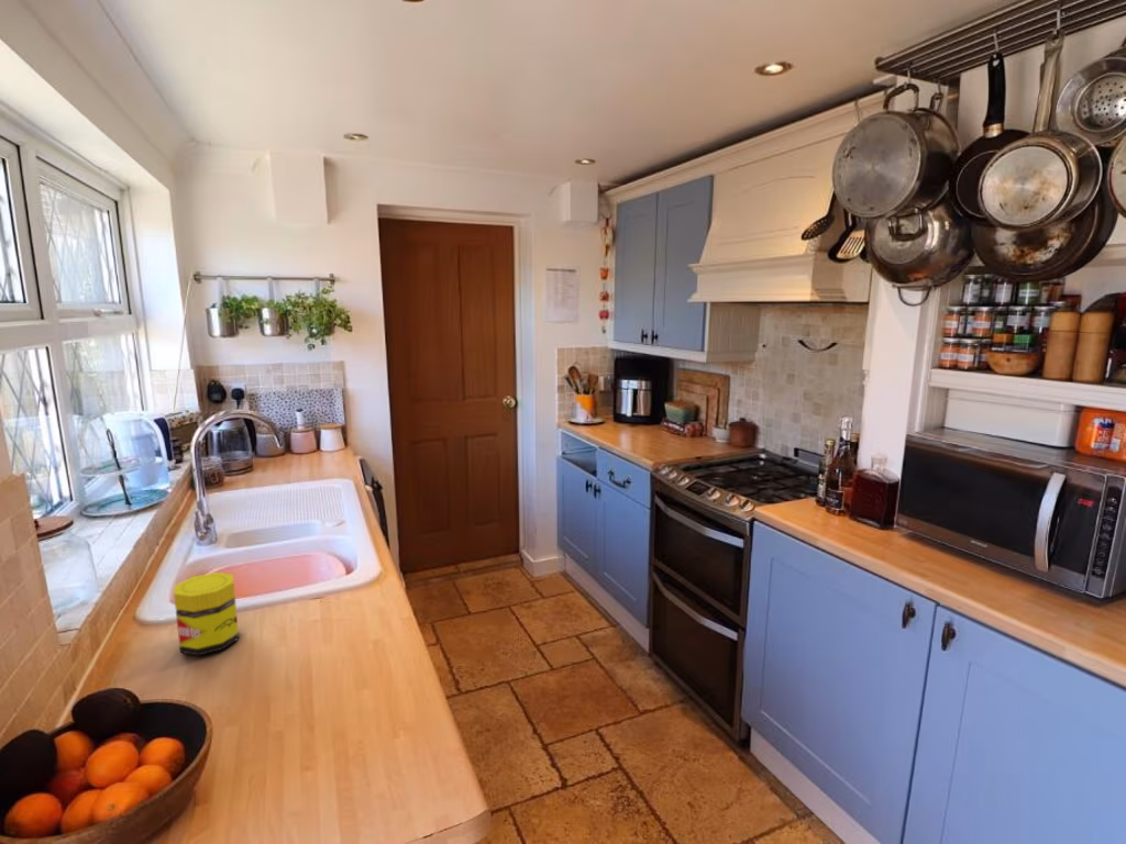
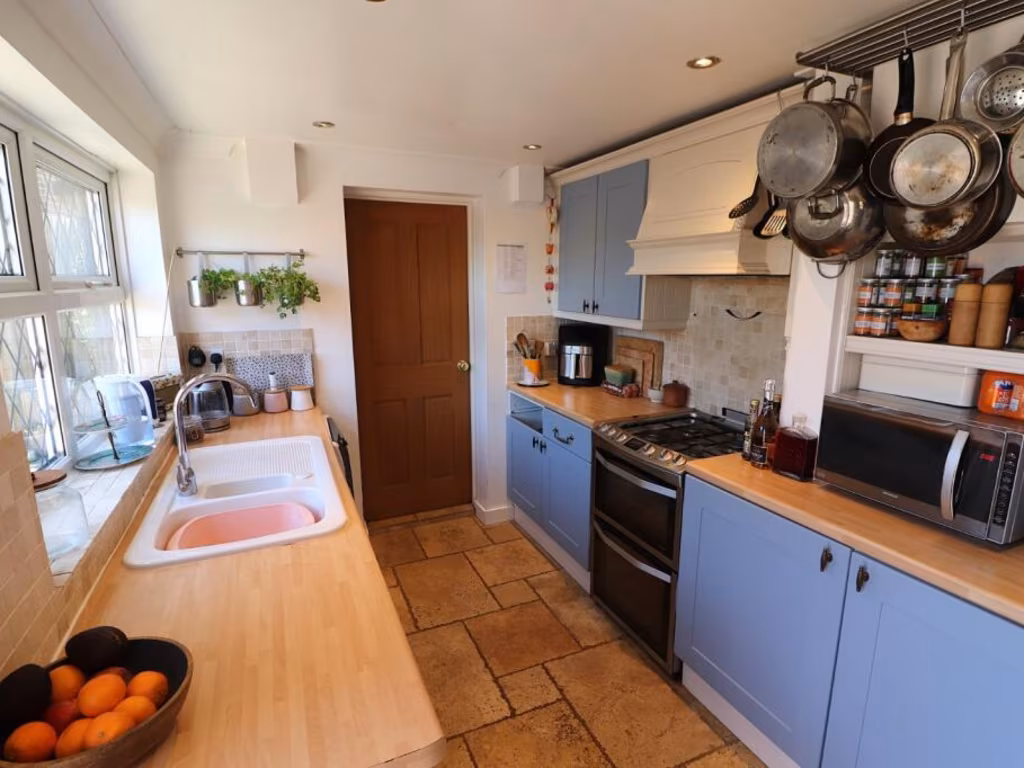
- jar (207, 613)
